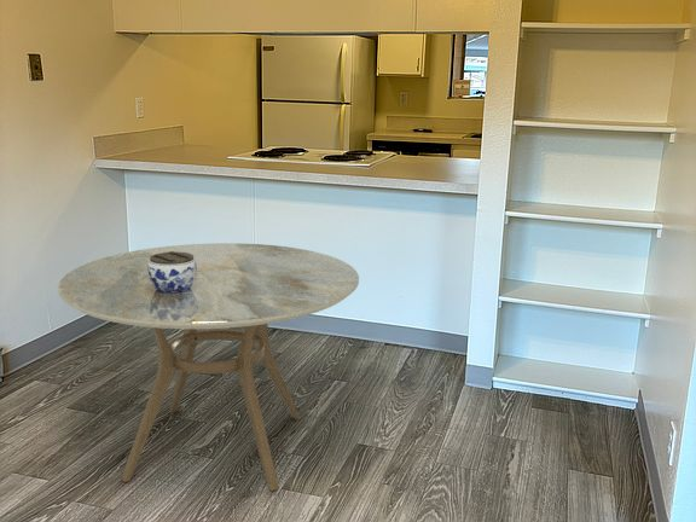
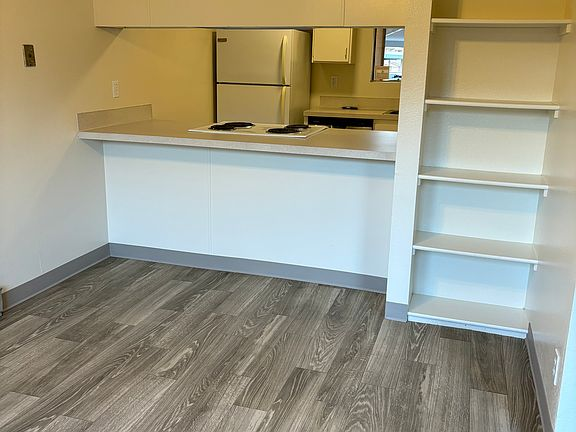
- dining table (216, 362)
- jar (172, 271)
